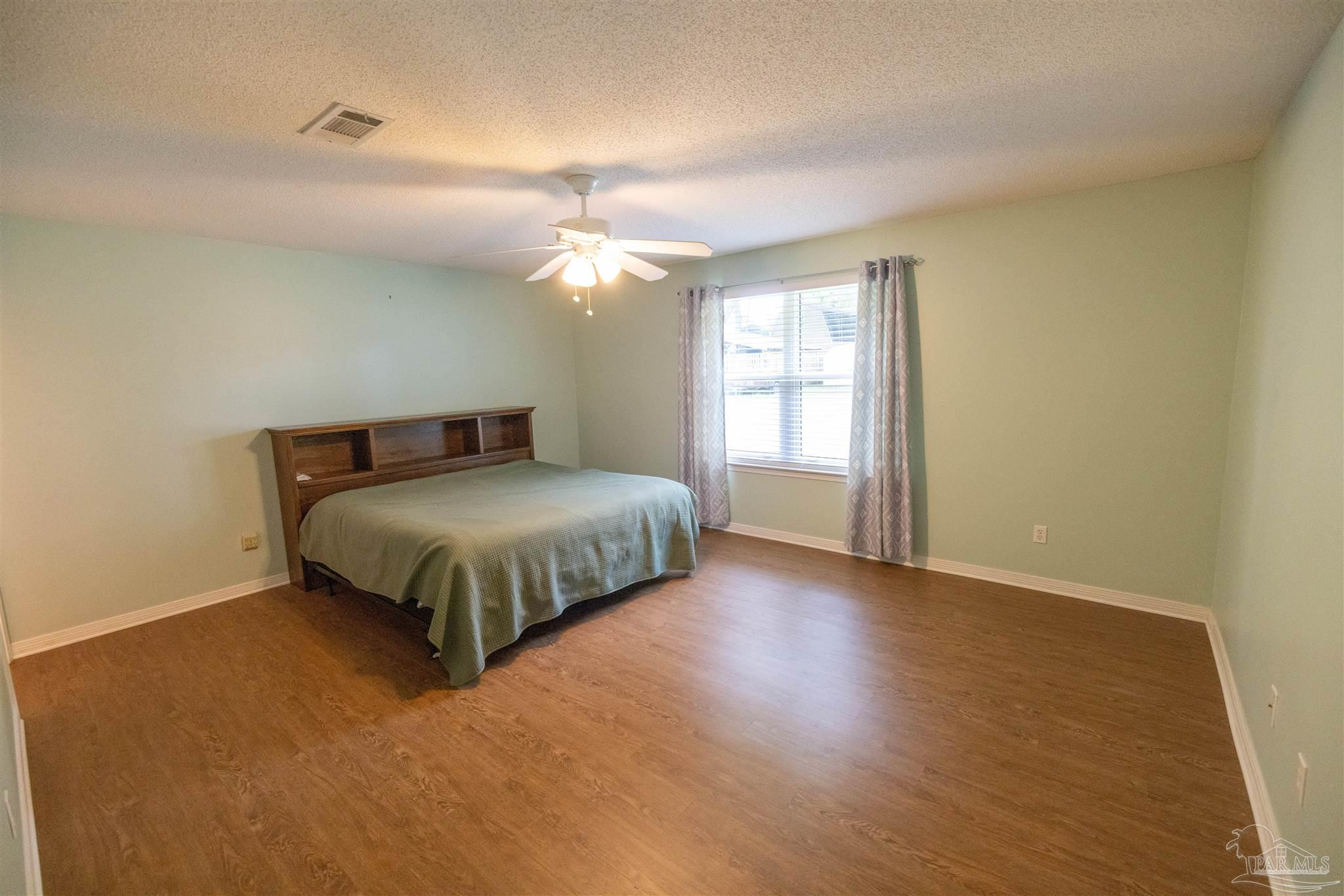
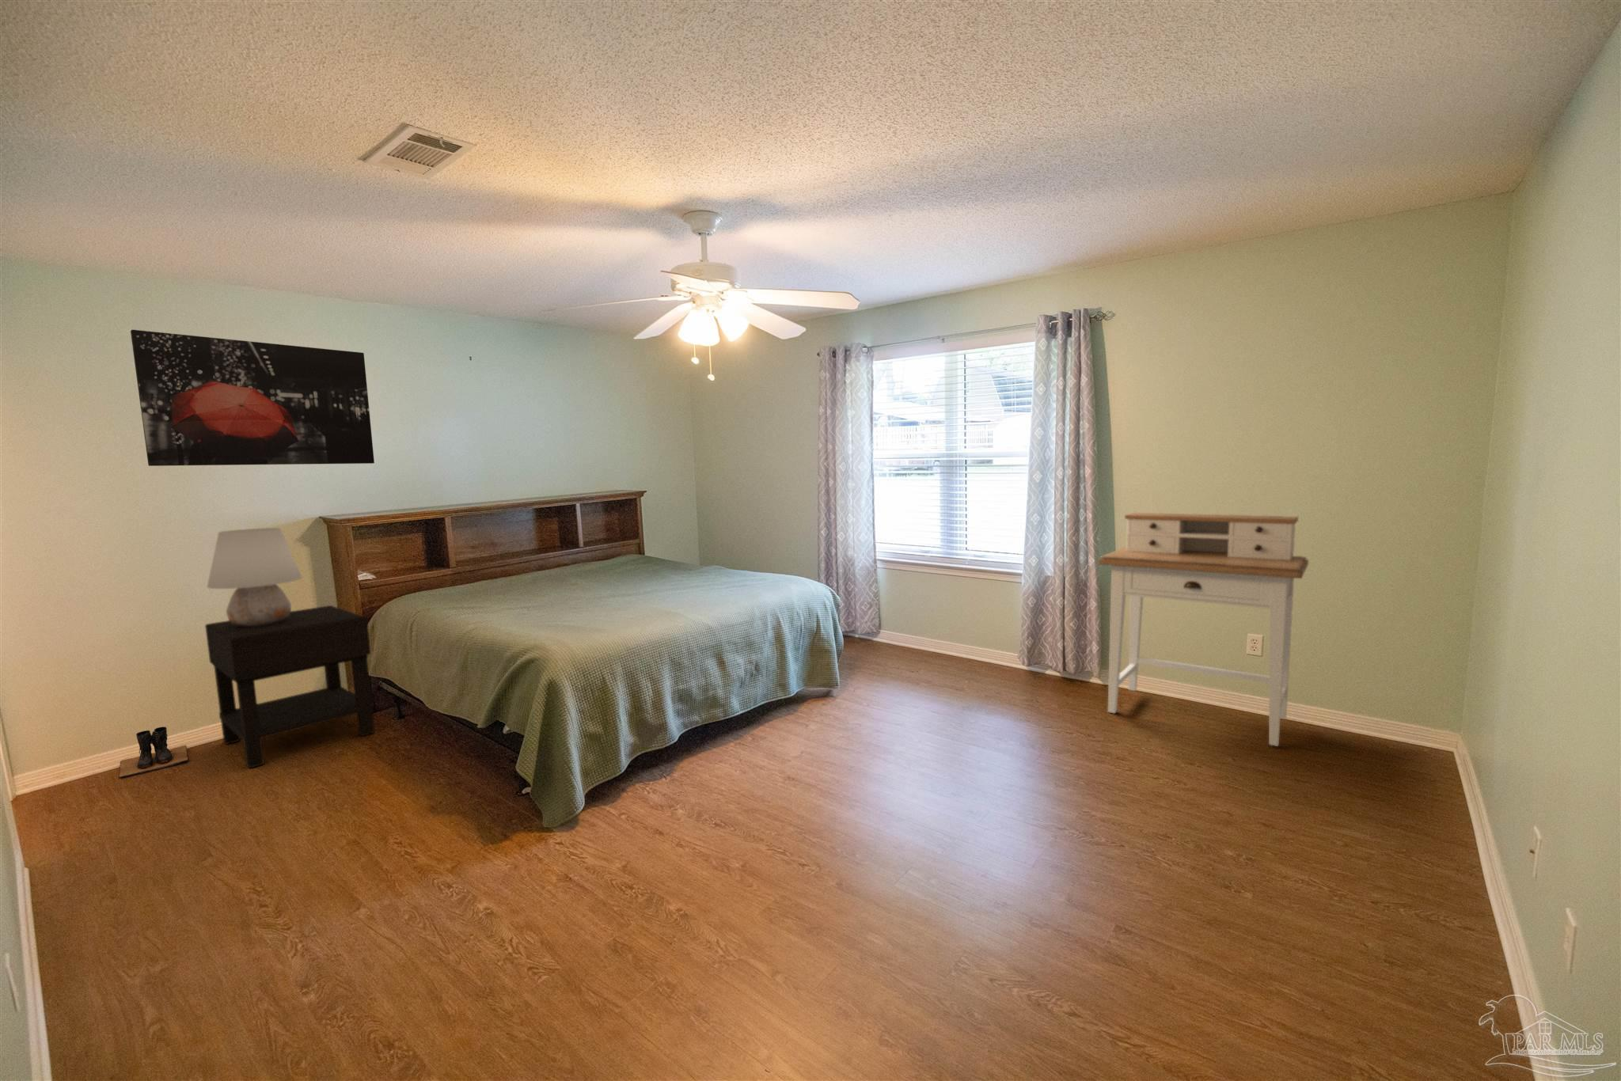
+ wall art (265, 404)
+ nightstand (292, 673)
+ boots (151, 747)
+ table lamp (256, 577)
+ desk (1199, 602)
